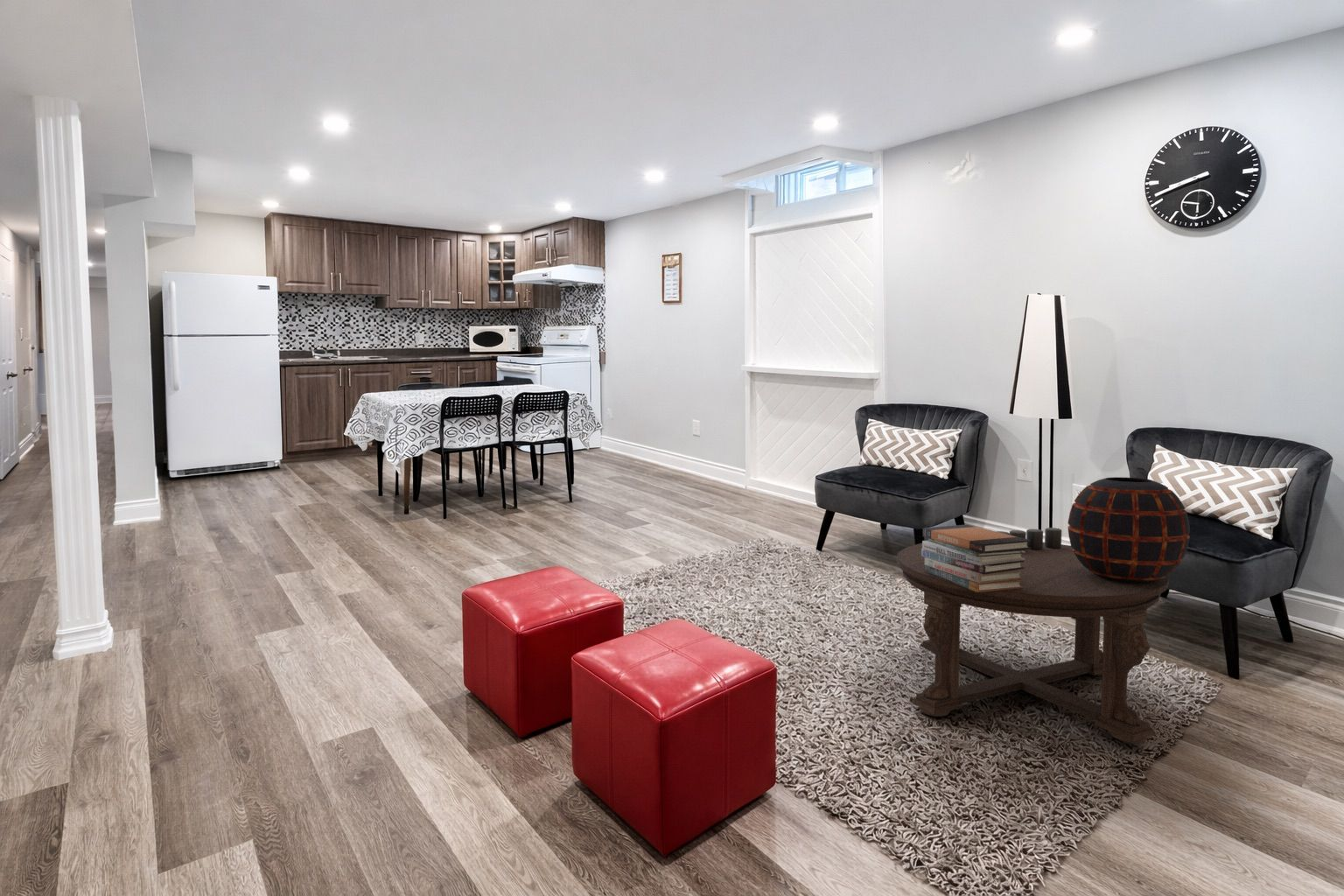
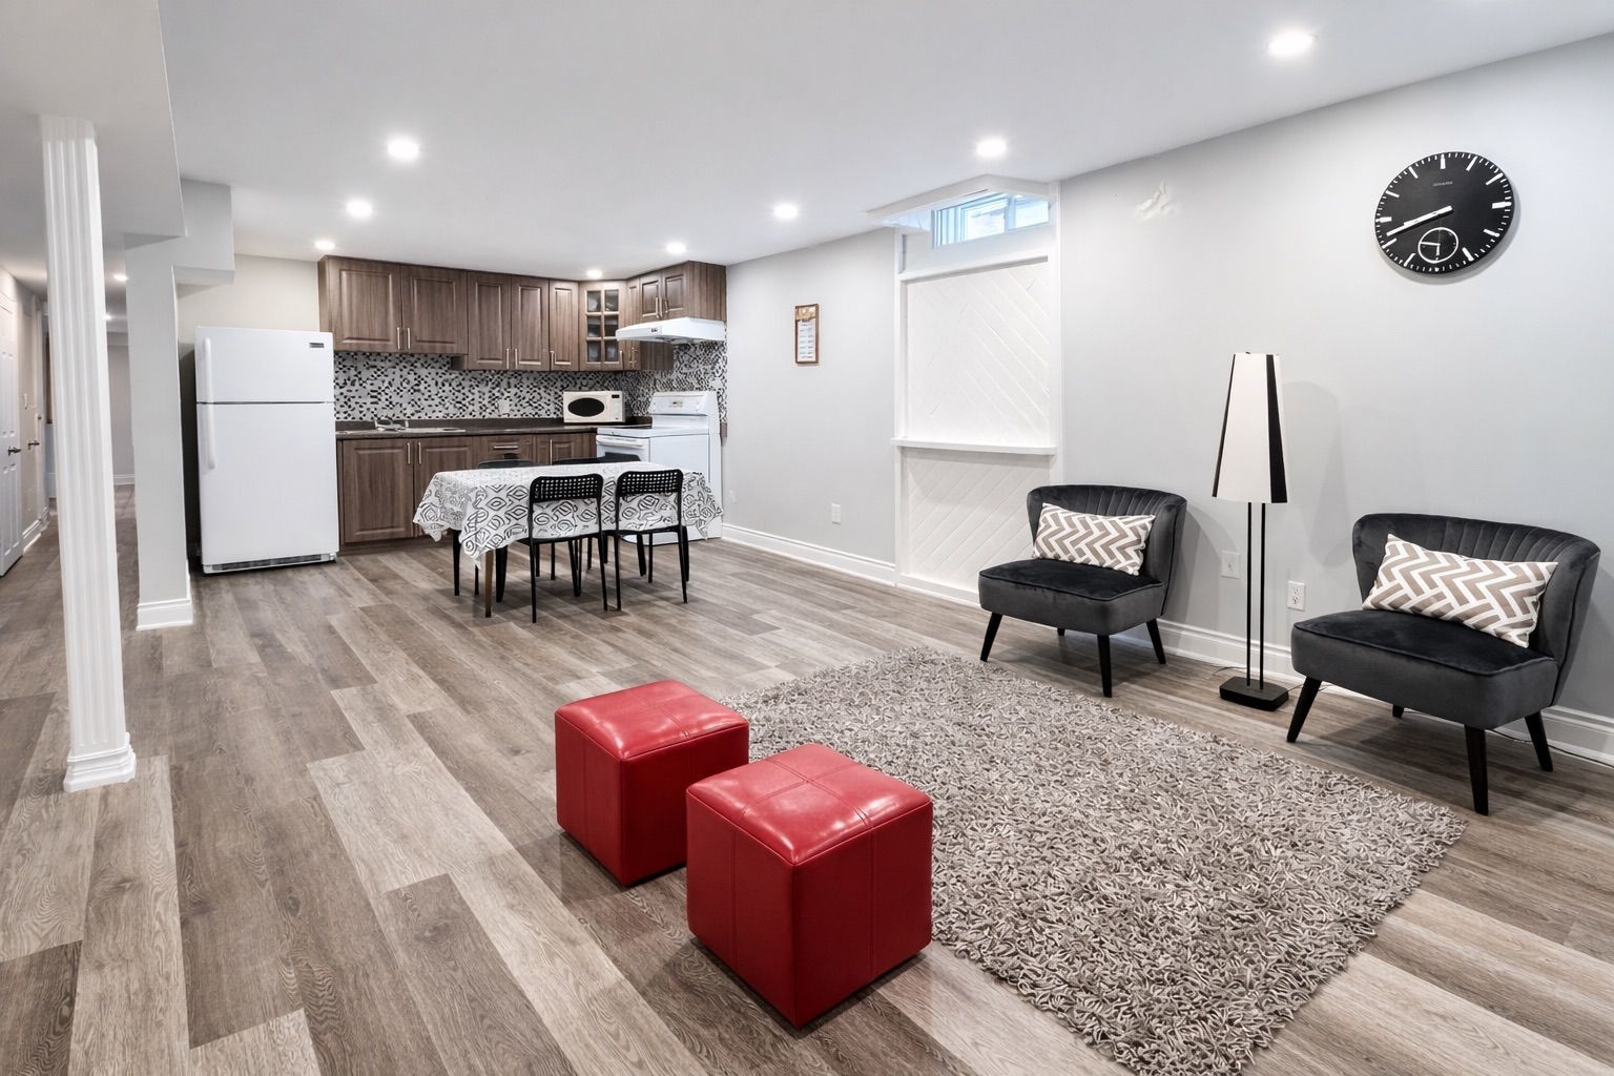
- book stack (972, 556)
- decorative vase (1126, 528)
- coffee table (1021, 613)
- candle (1018, 536)
